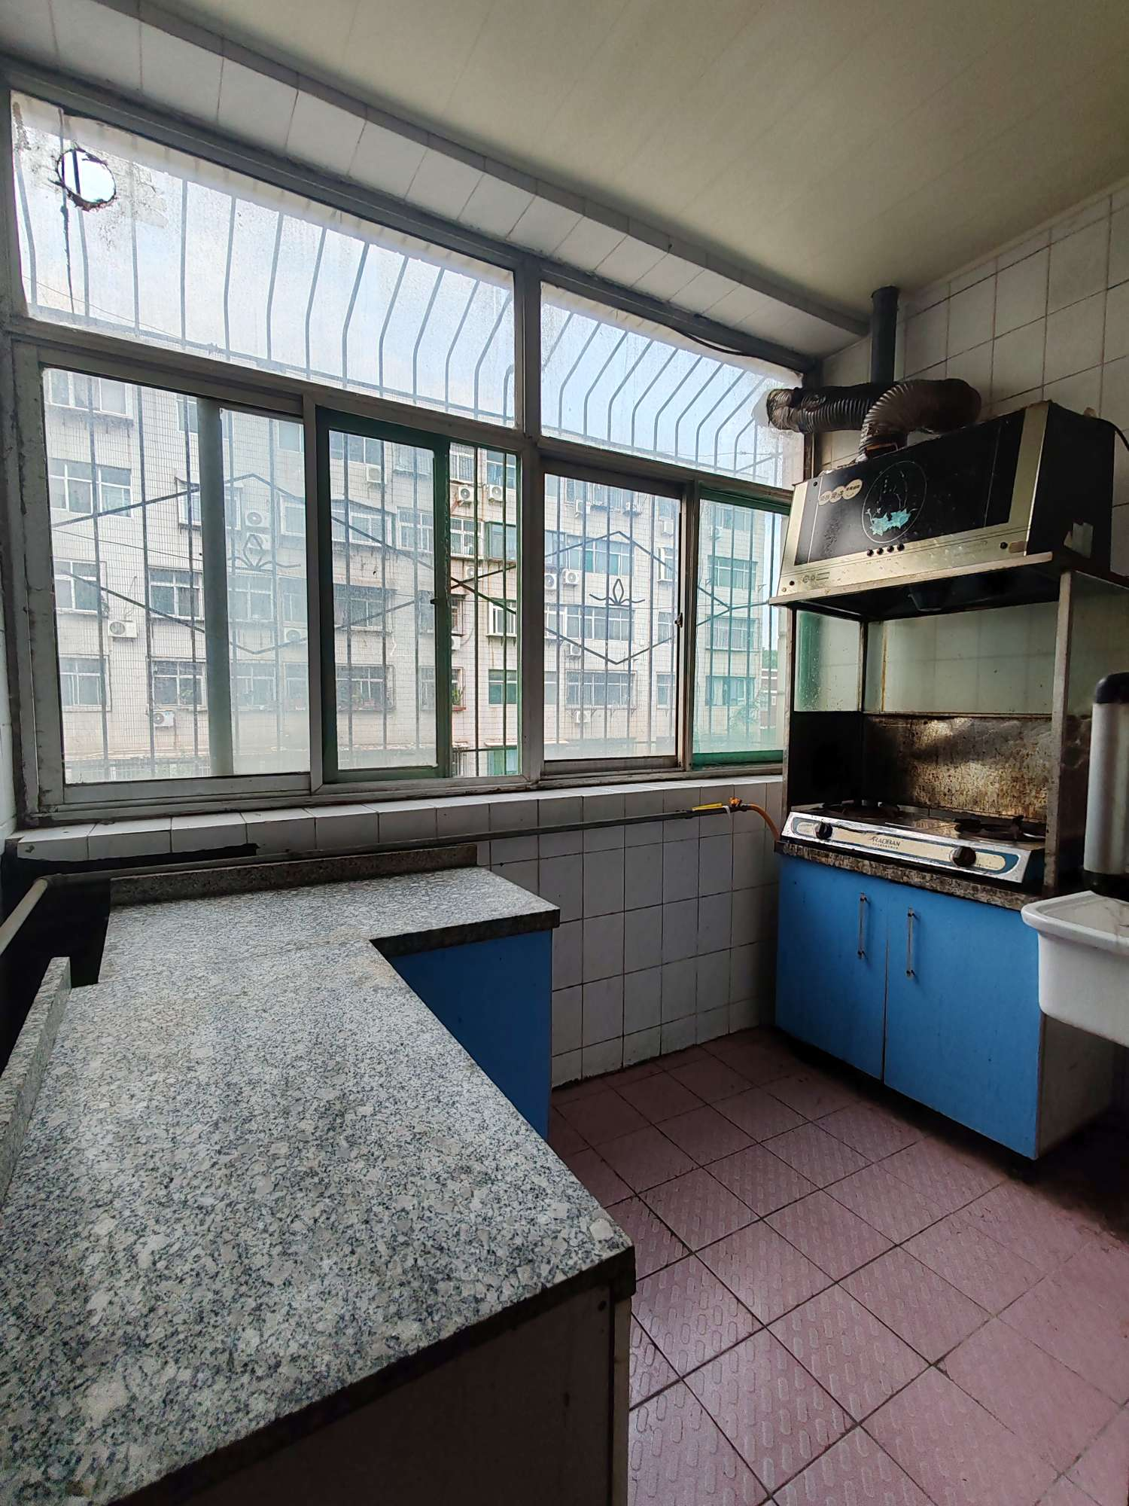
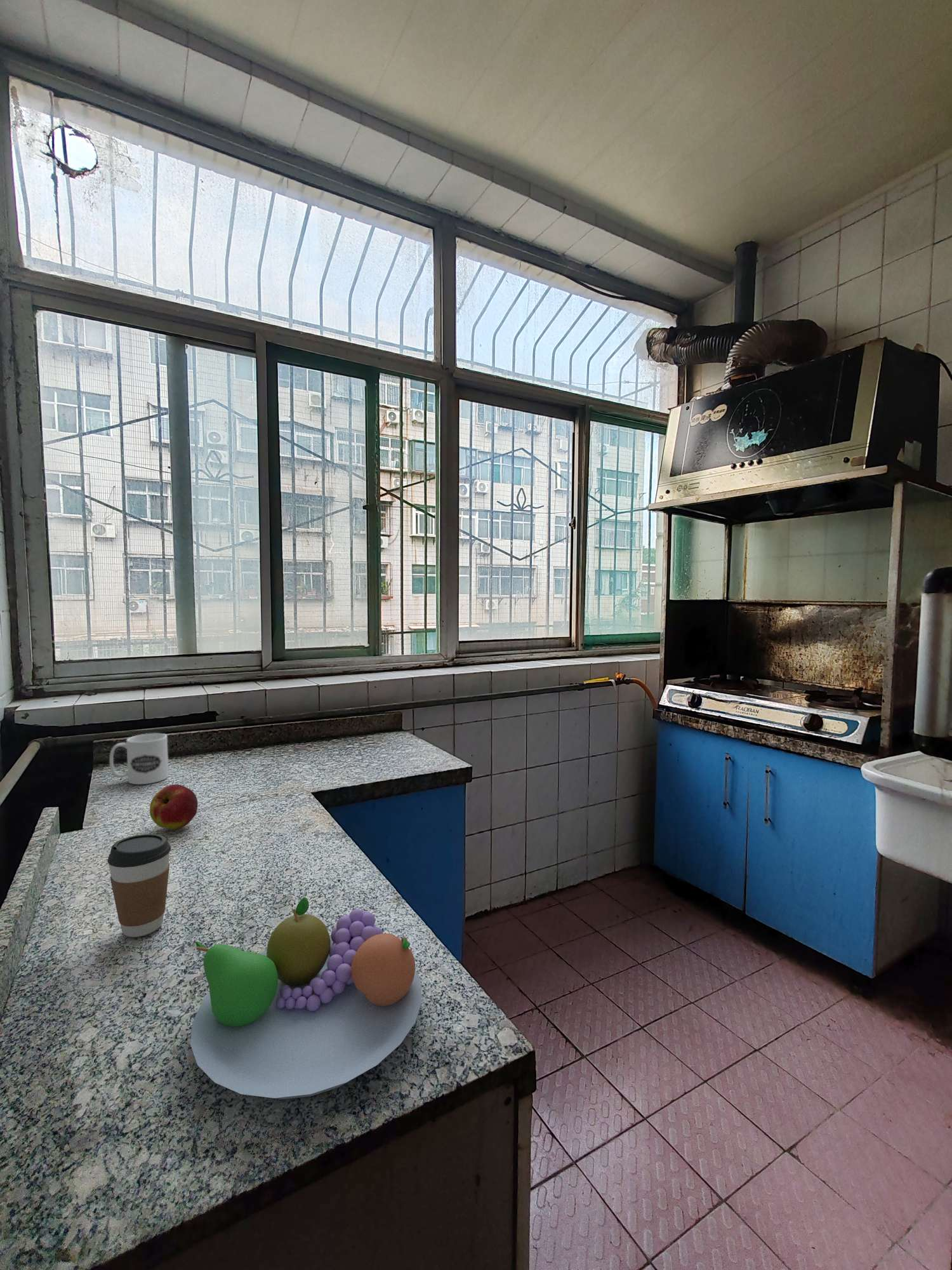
+ apple (174, 806)
+ coffee cup (141, 885)
+ fruit bowl (305, 977)
+ mug (139, 758)
